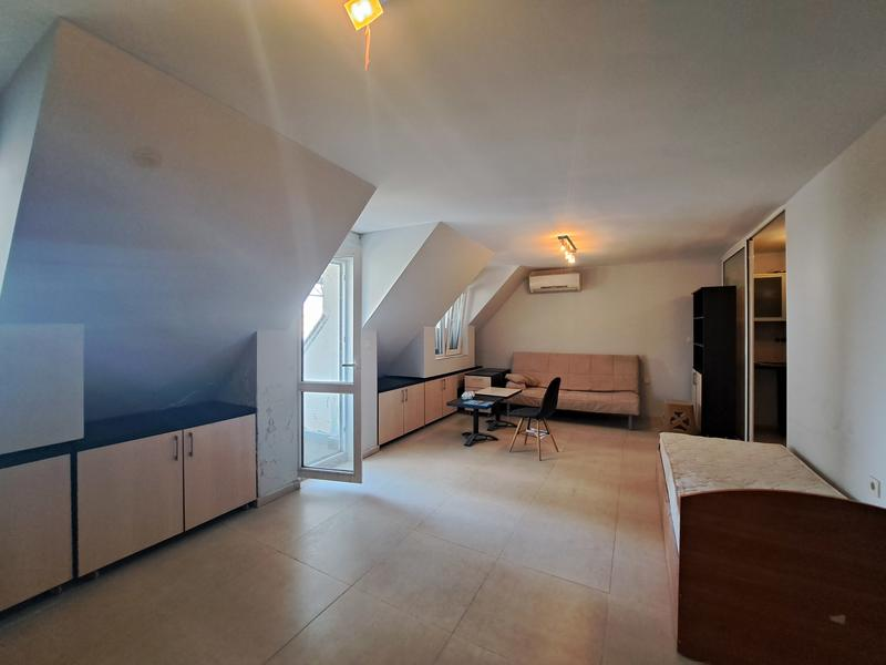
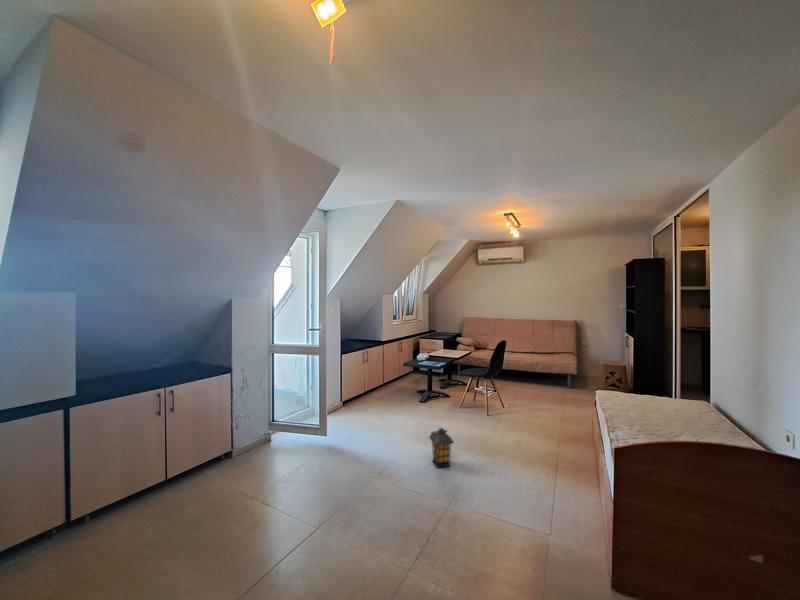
+ lantern (440, 445)
